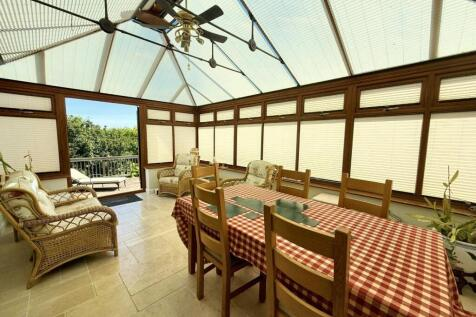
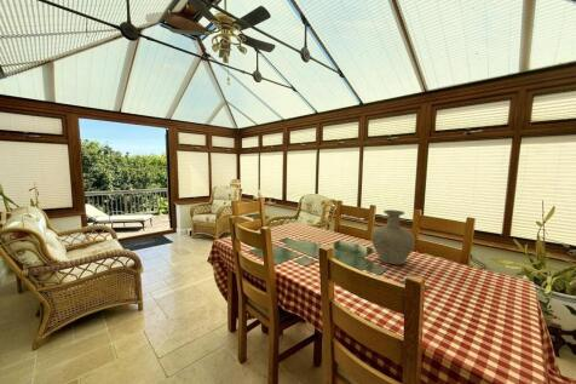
+ vase (392, 236)
